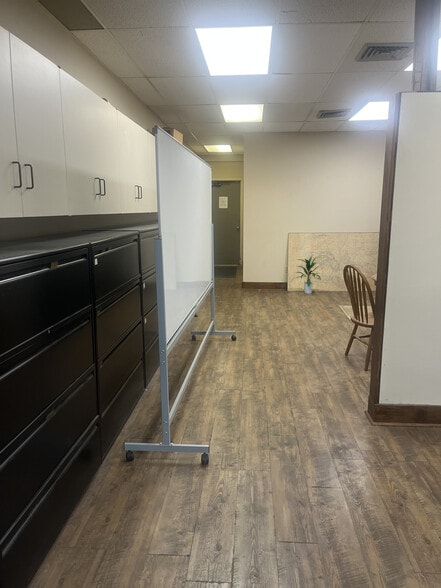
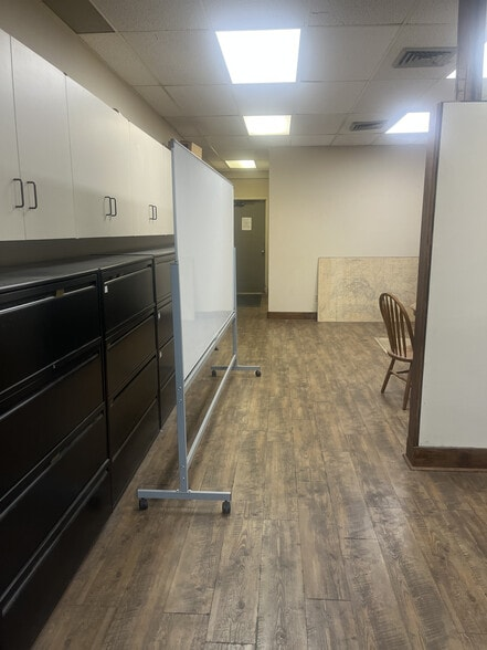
- indoor plant (308, 274)
